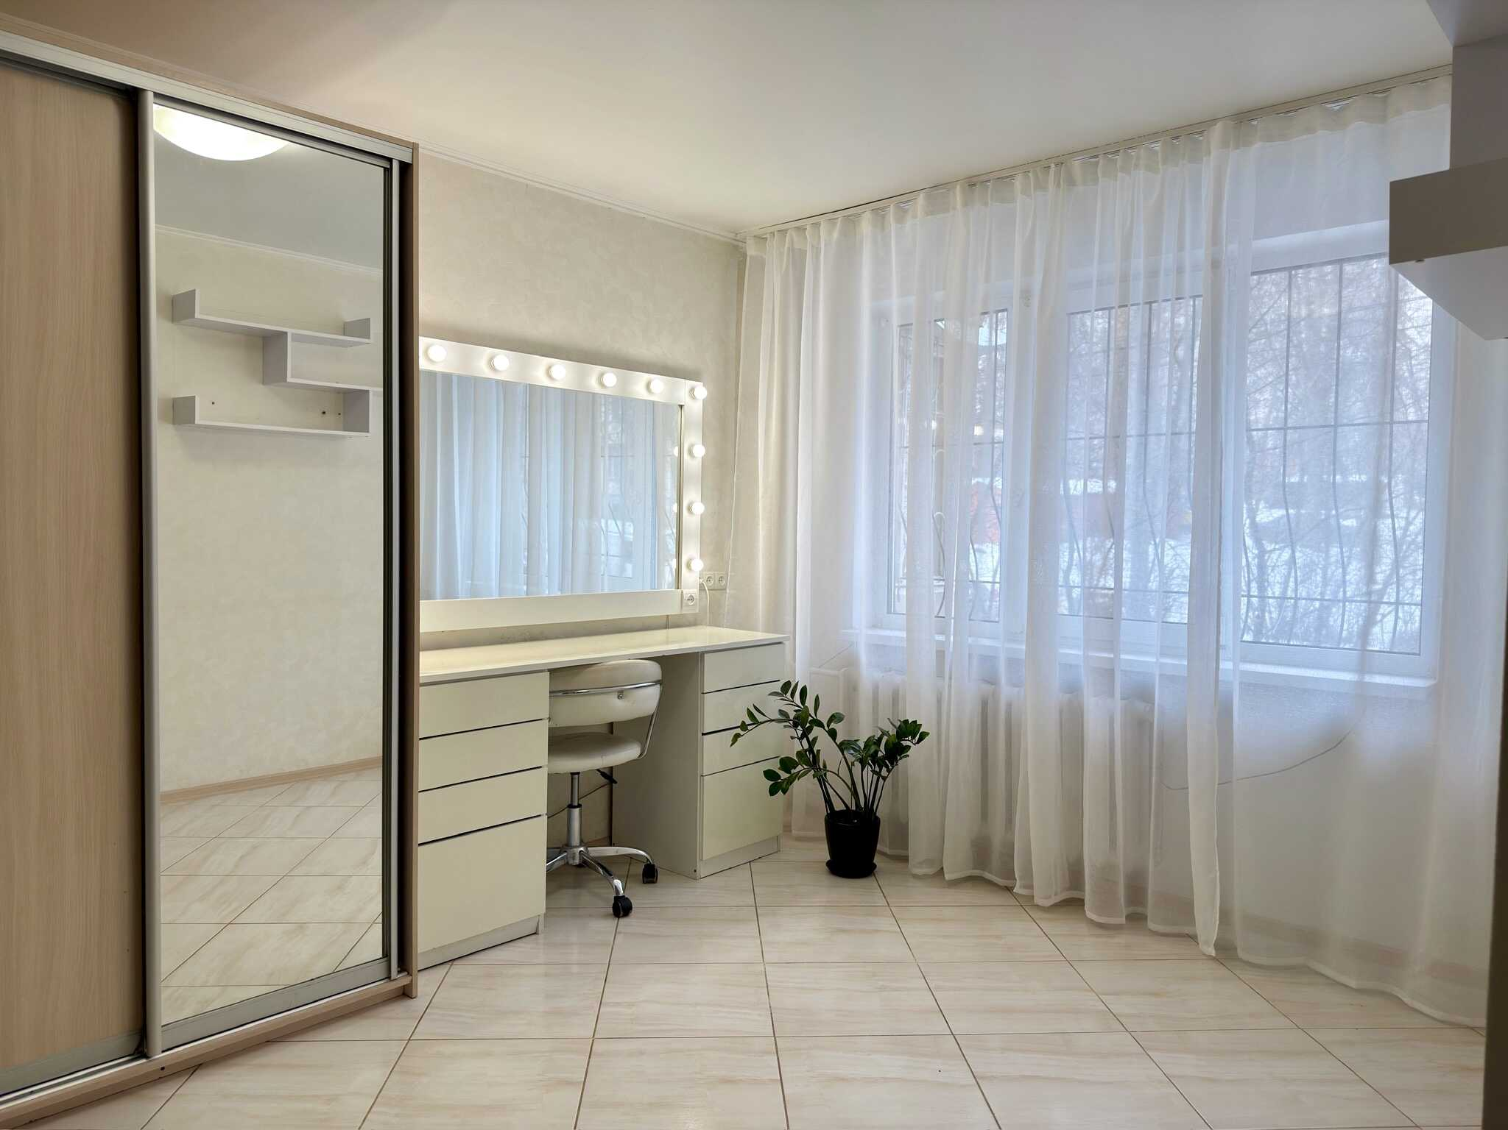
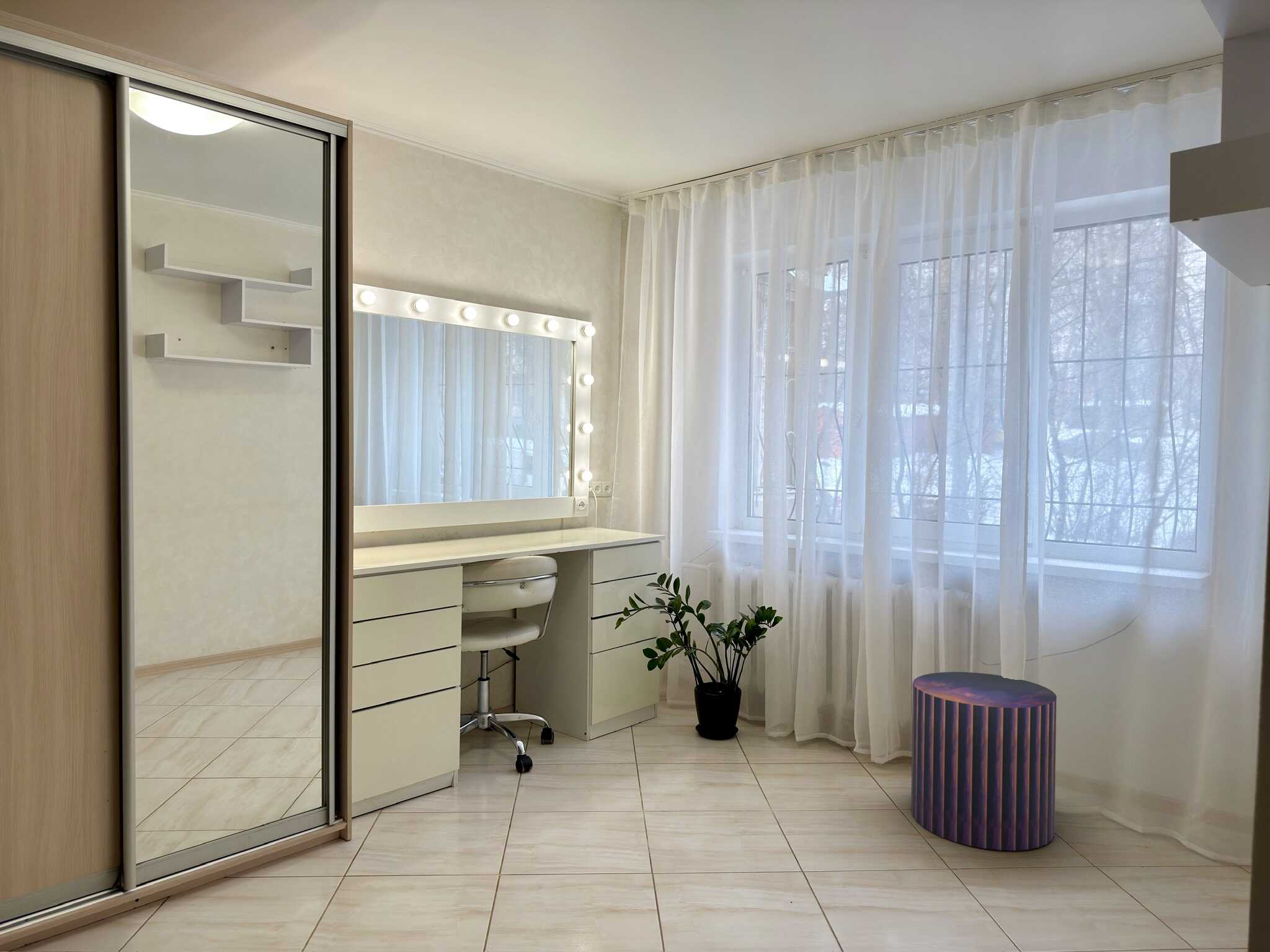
+ pouf (982, 754)
